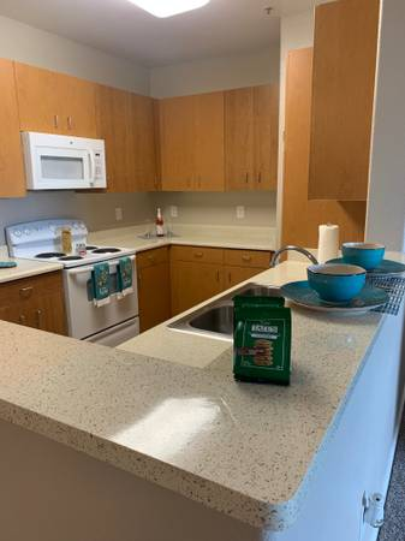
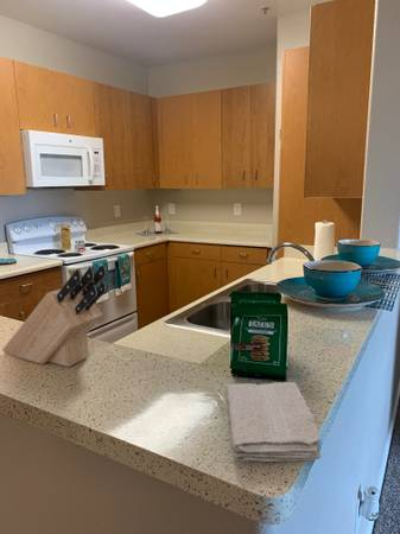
+ knife block (56, 310)
+ washcloth (267, 414)
